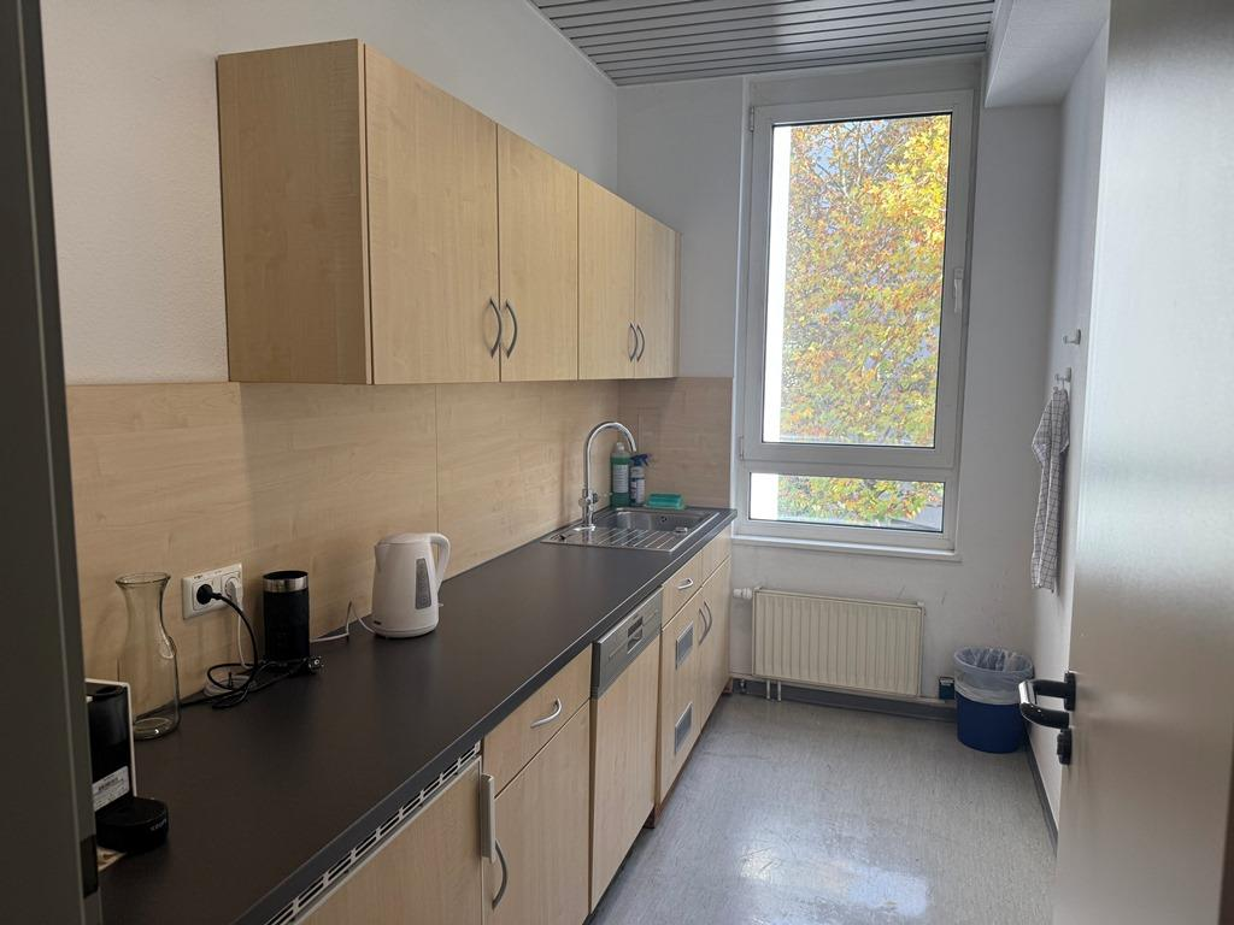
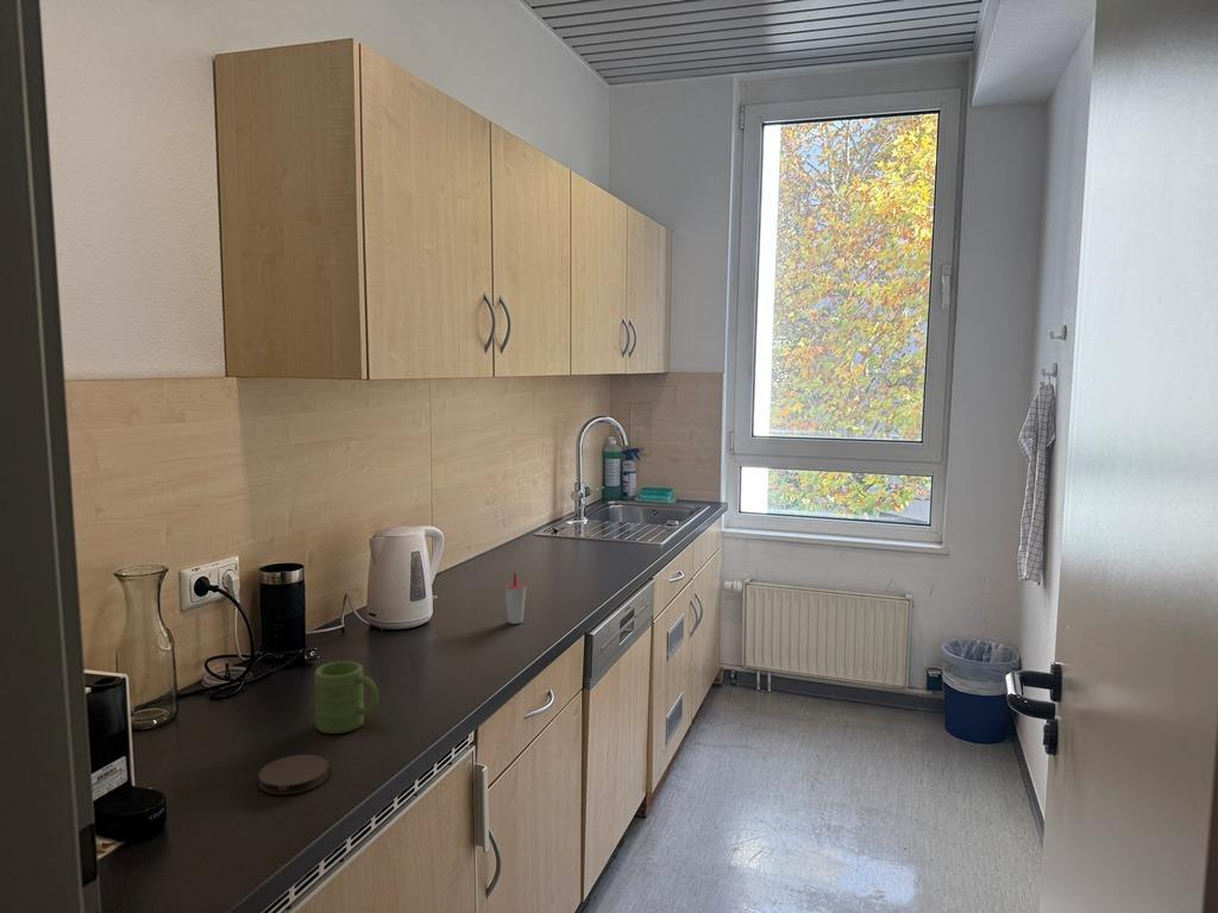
+ cup (515, 597)
+ coaster (294, 773)
+ mug (347, 698)
